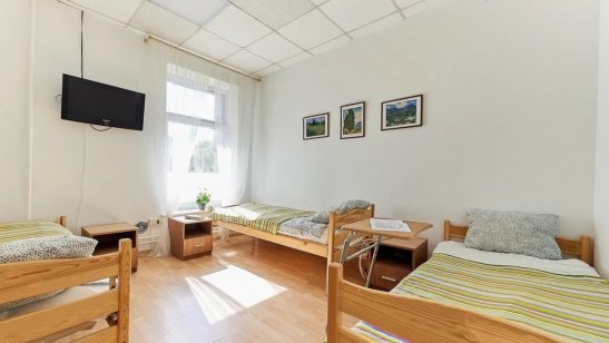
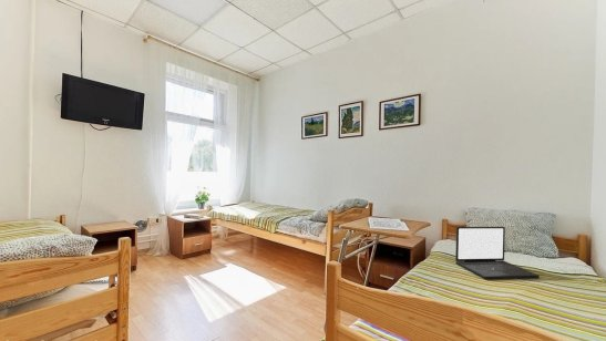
+ laptop (494, 250)
